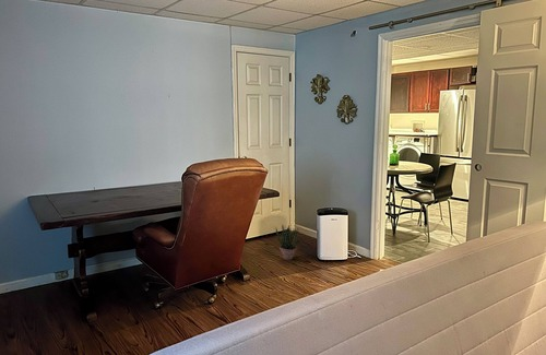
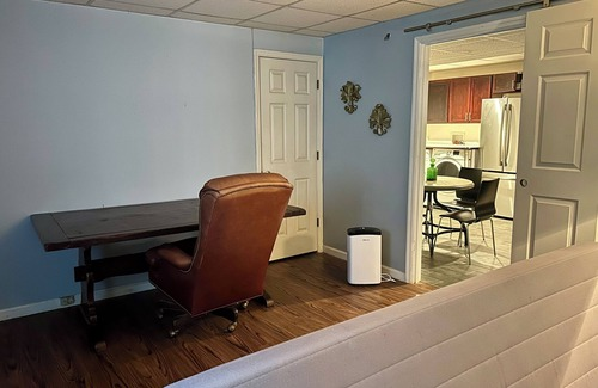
- potted plant (287, 241)
